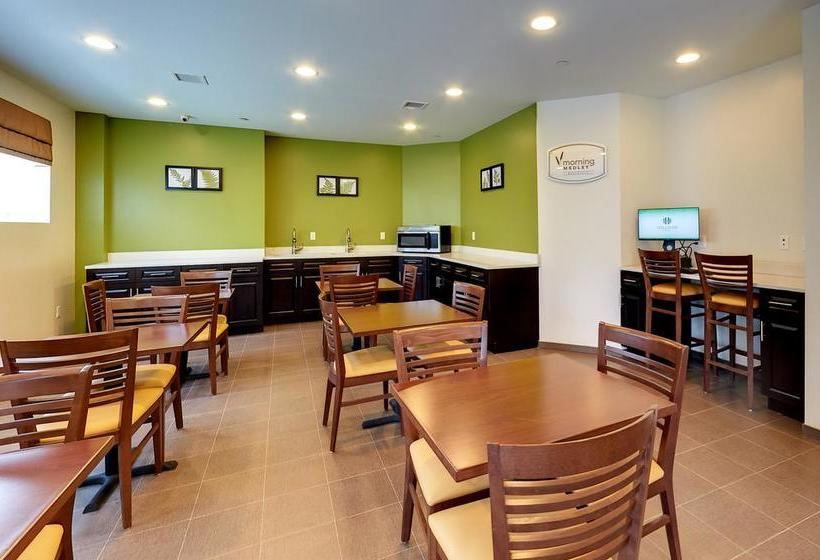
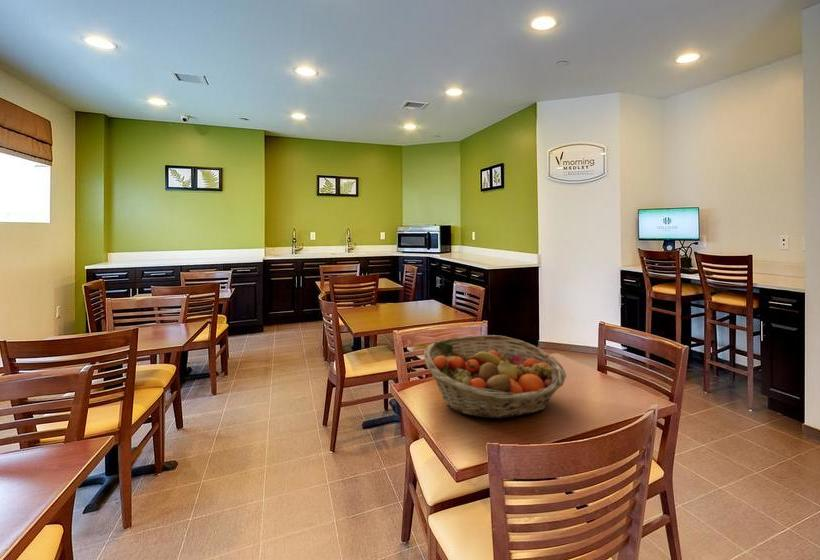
+ fruit basket (493, 372)
